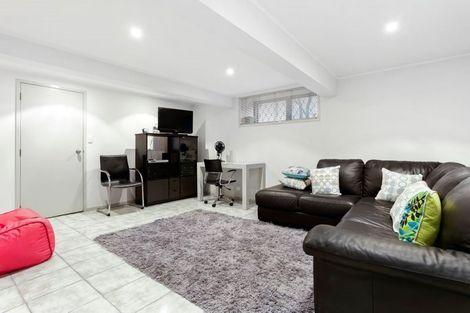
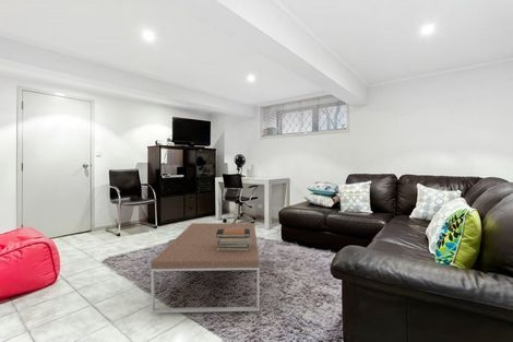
+ coffee table (216, 256)
+ book stack (234, 238)
